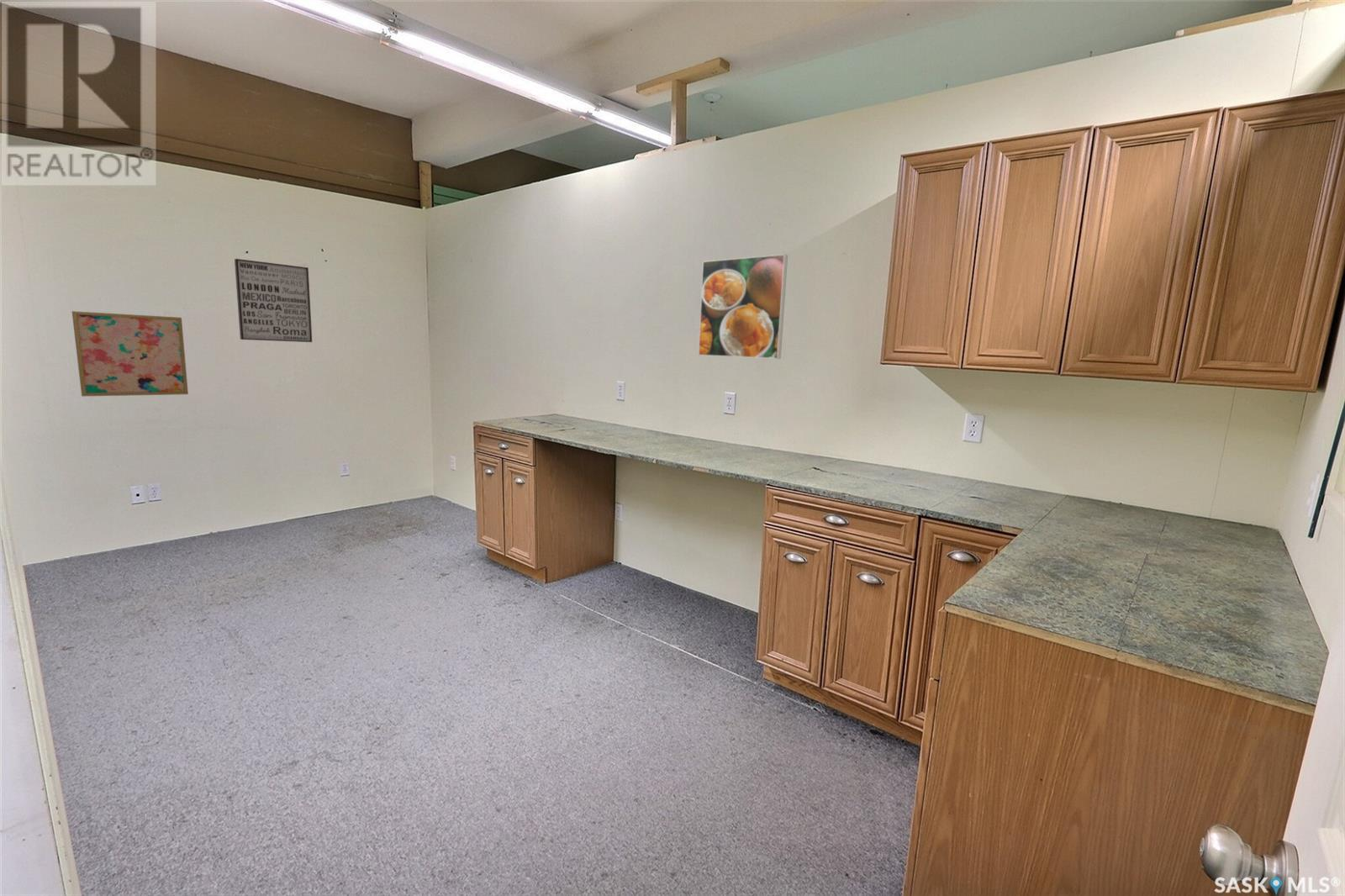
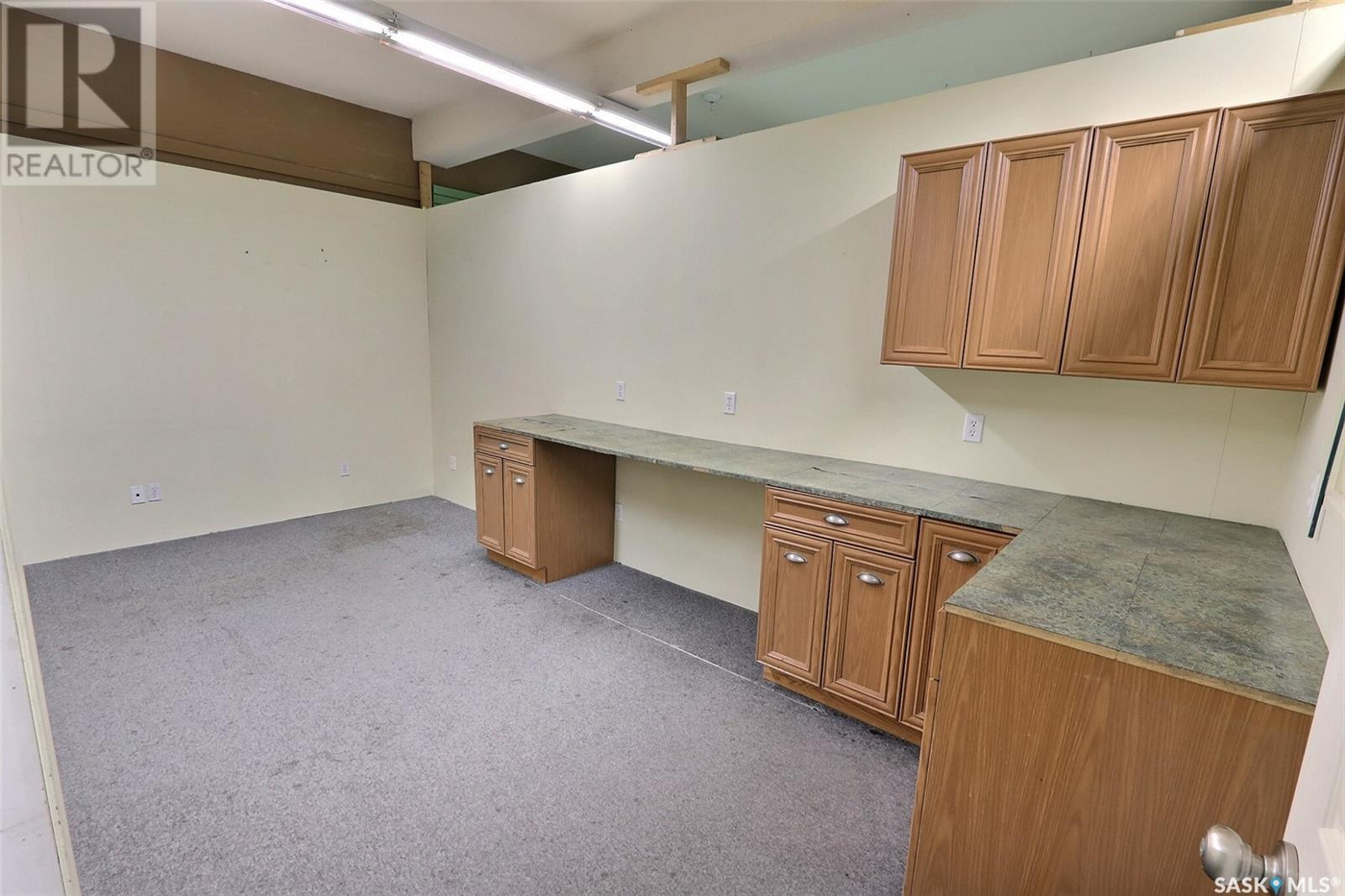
- wall art (133, 355)
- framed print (740, 308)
- wall art (275, 303)
